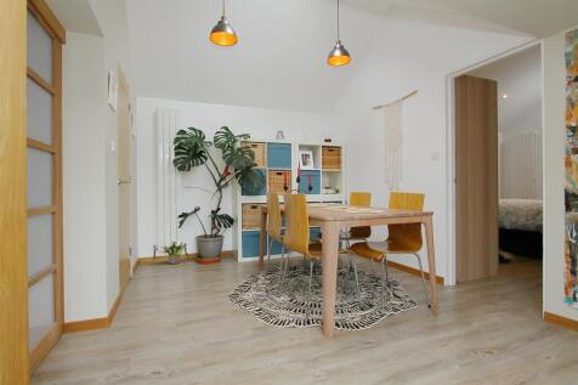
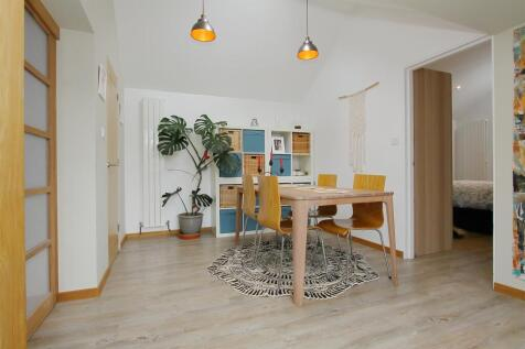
- potted plant (171, 251)
